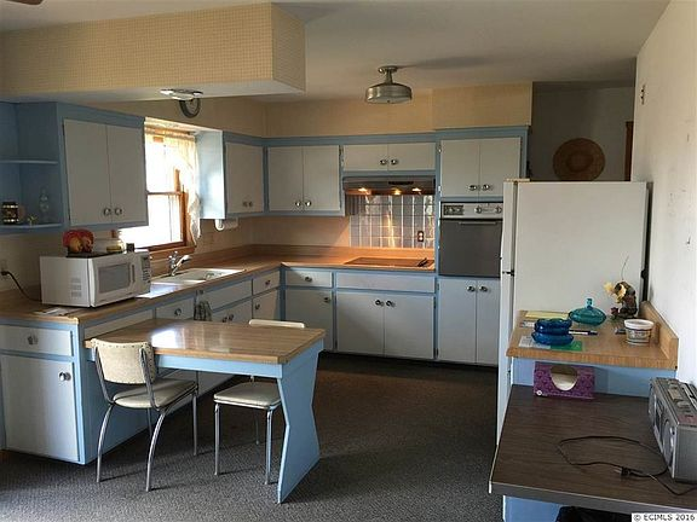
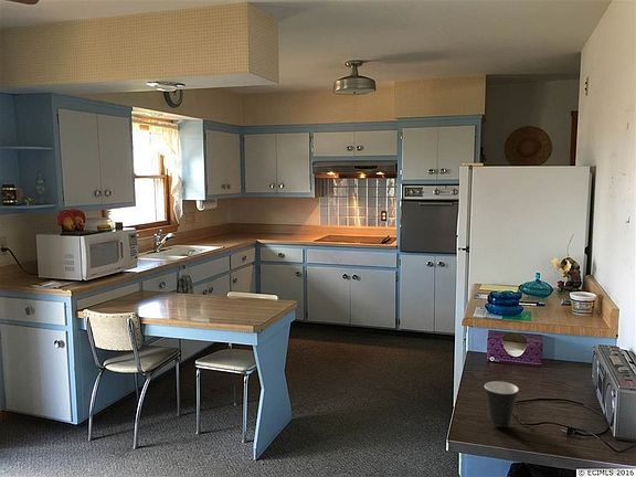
+ mug (500, 404)
